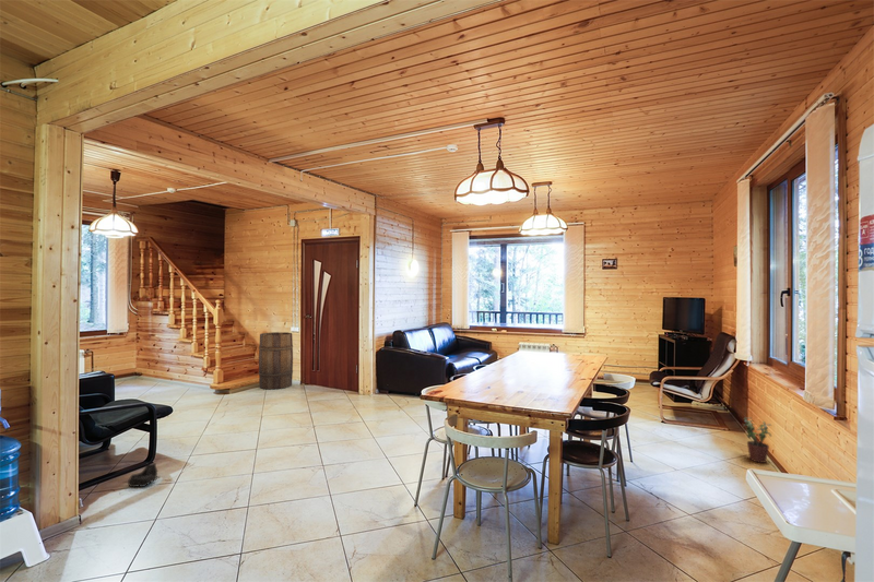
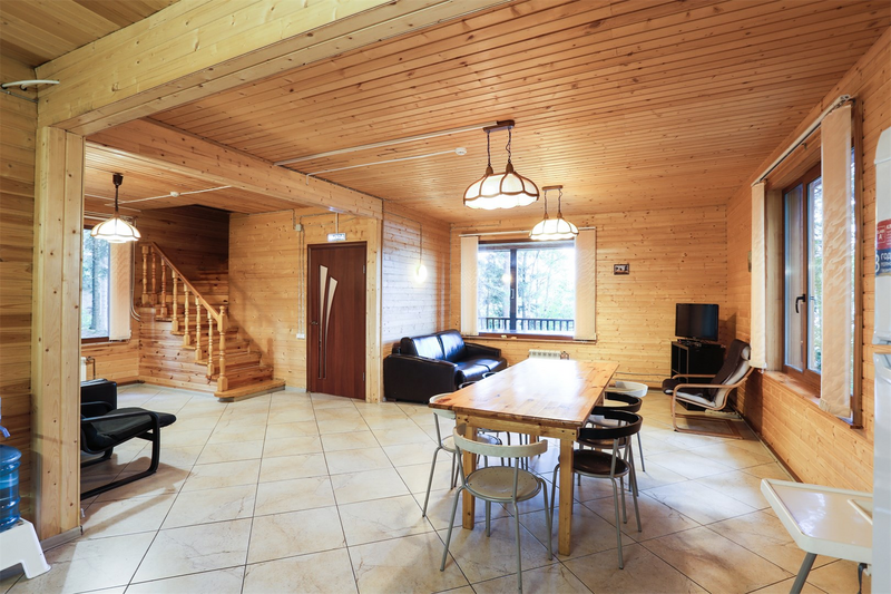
- potted plant (759, 438)
- boots (143, 474)
- wooden barrel (275, 359)
